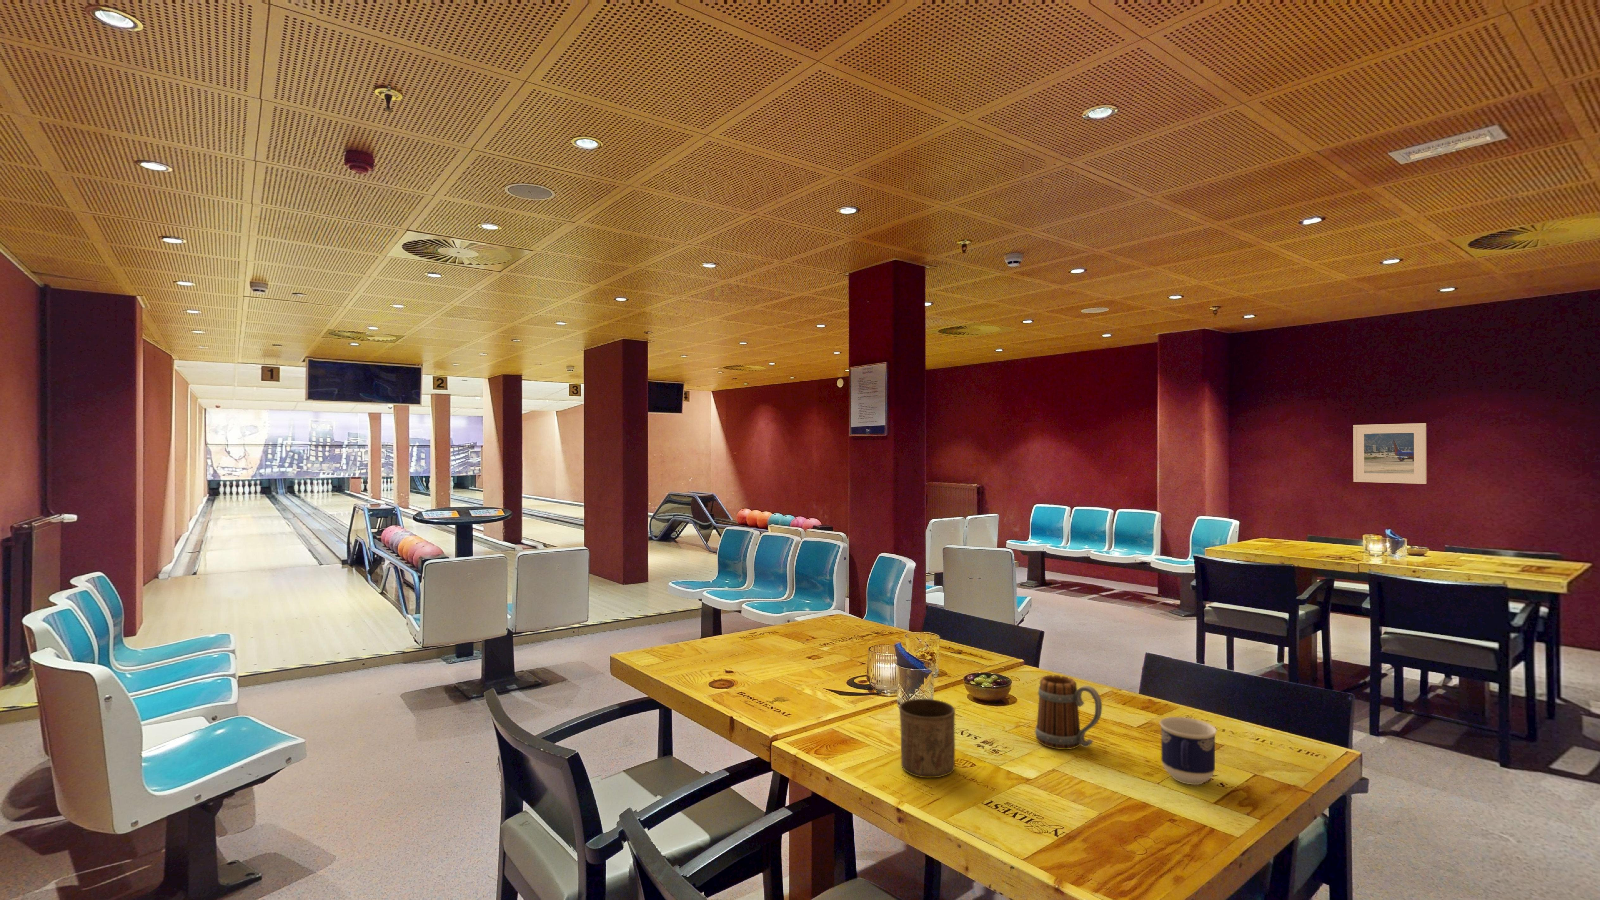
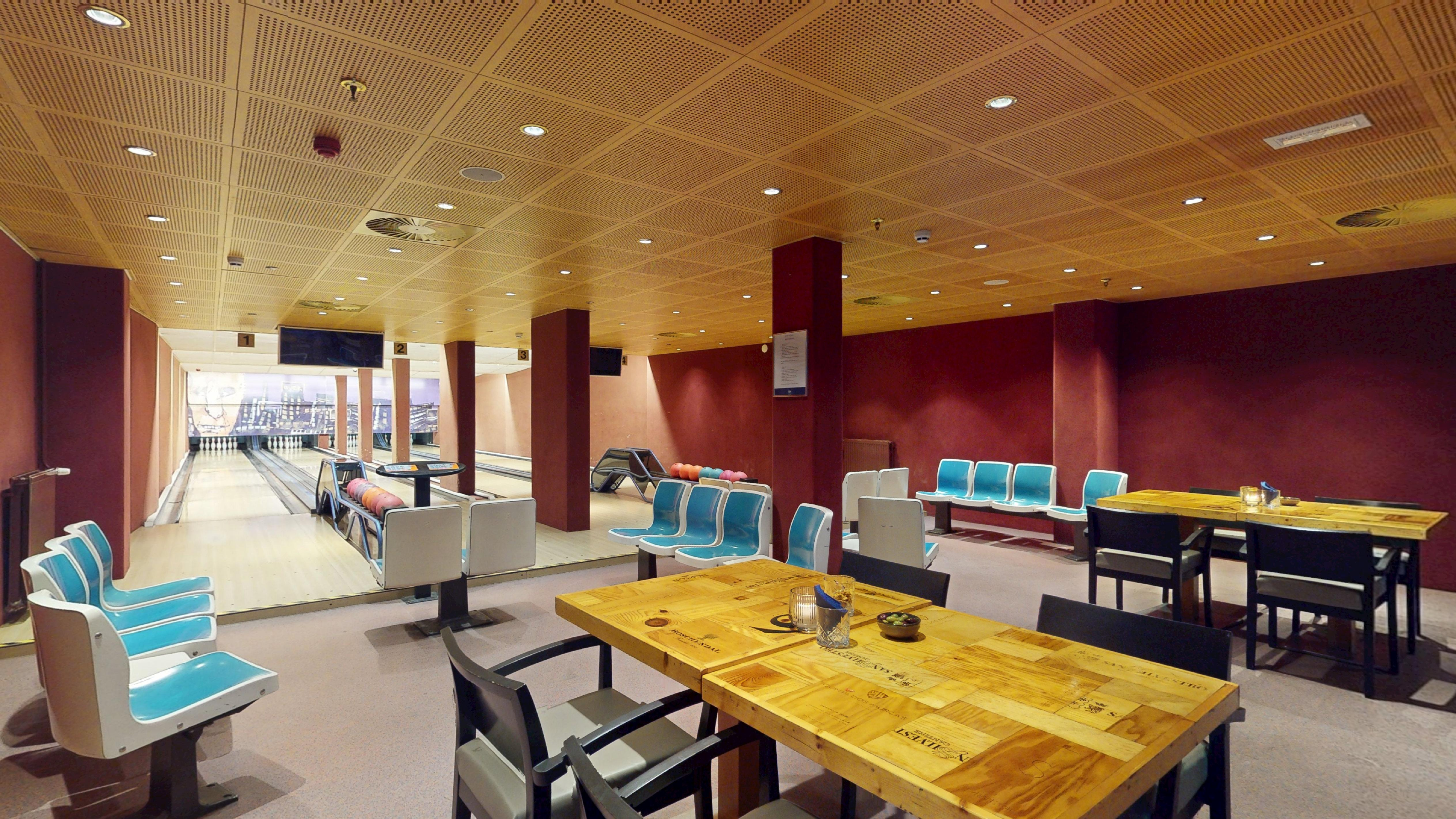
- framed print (1389, 453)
- beer mug (1068, 713)
- cup (1187, 755)
- cup (927, 737)
